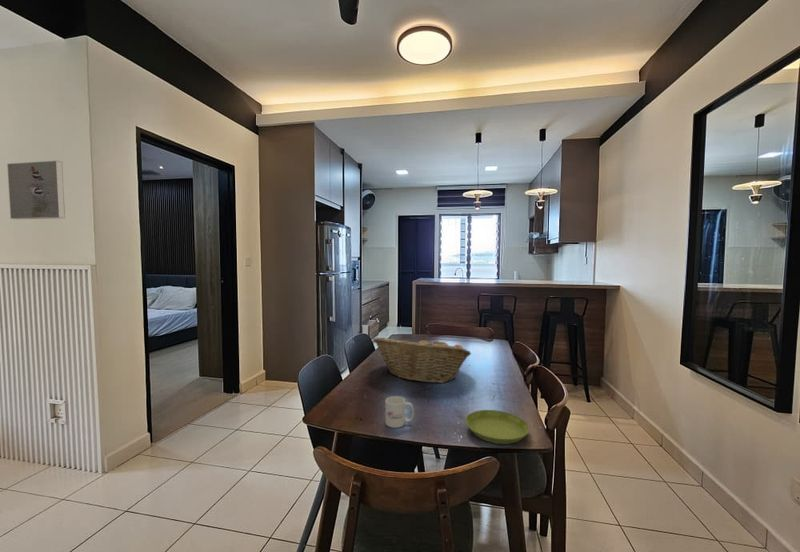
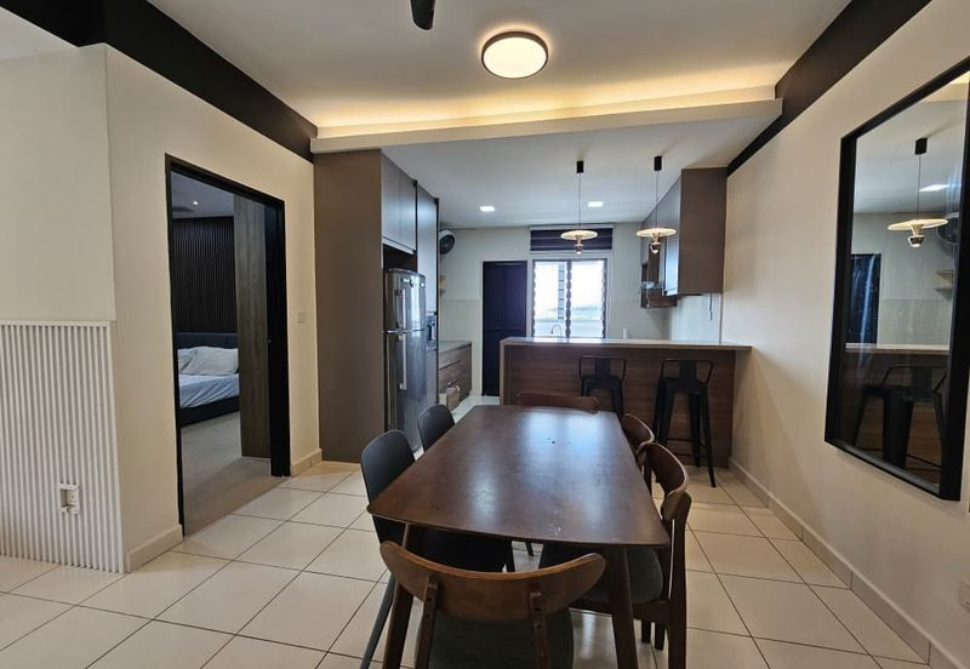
- saucer (496, 427)
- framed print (35, 190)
- fruit basket (420, 353)
- mug (399, 411)
